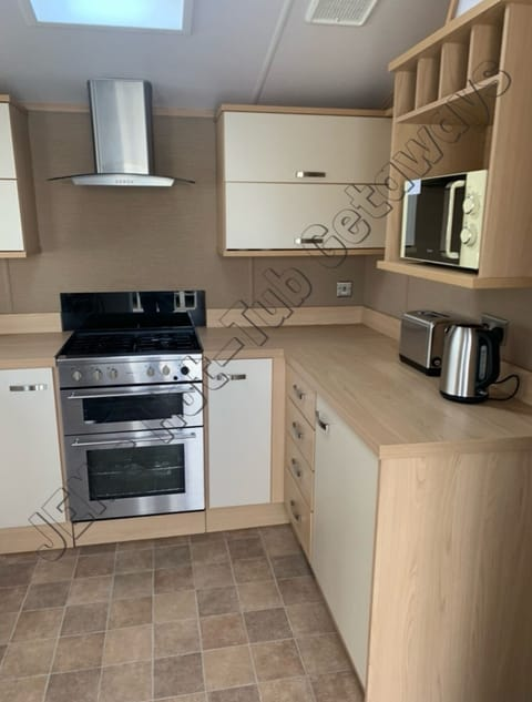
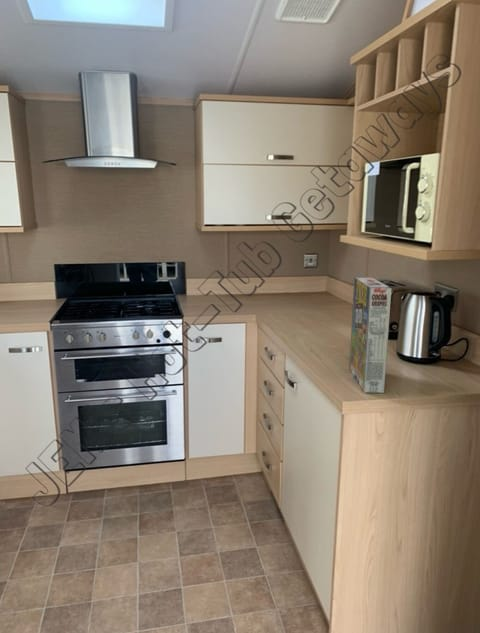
+ cereal box (368, 332)
